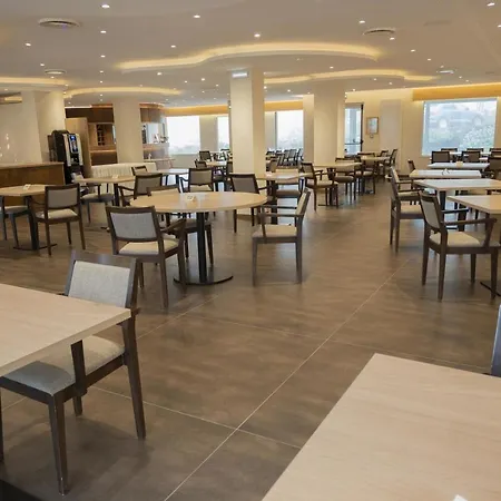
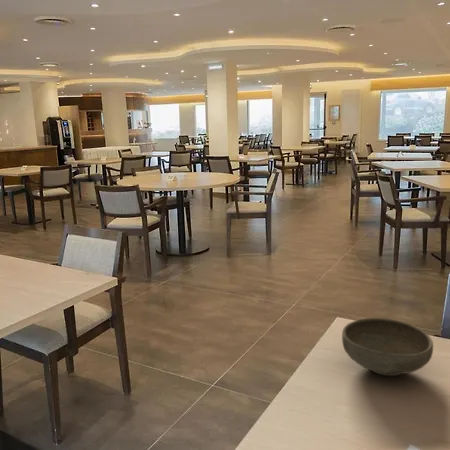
+ bowl (385, 350)
